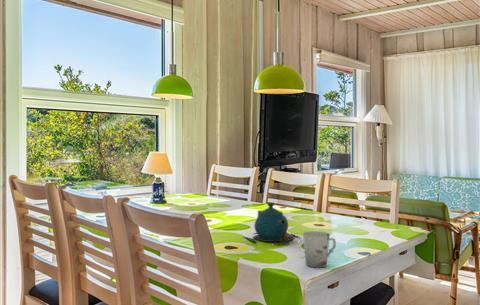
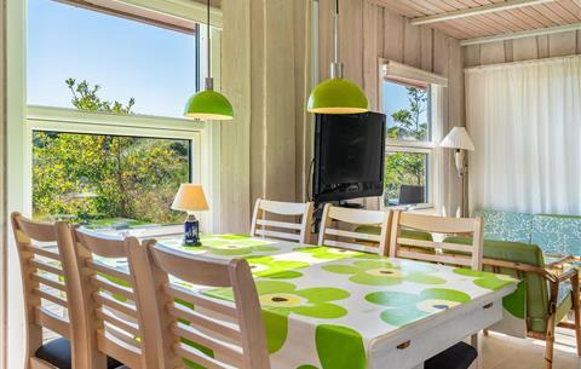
- cup (320, 248)
- teapot (272, 220)
